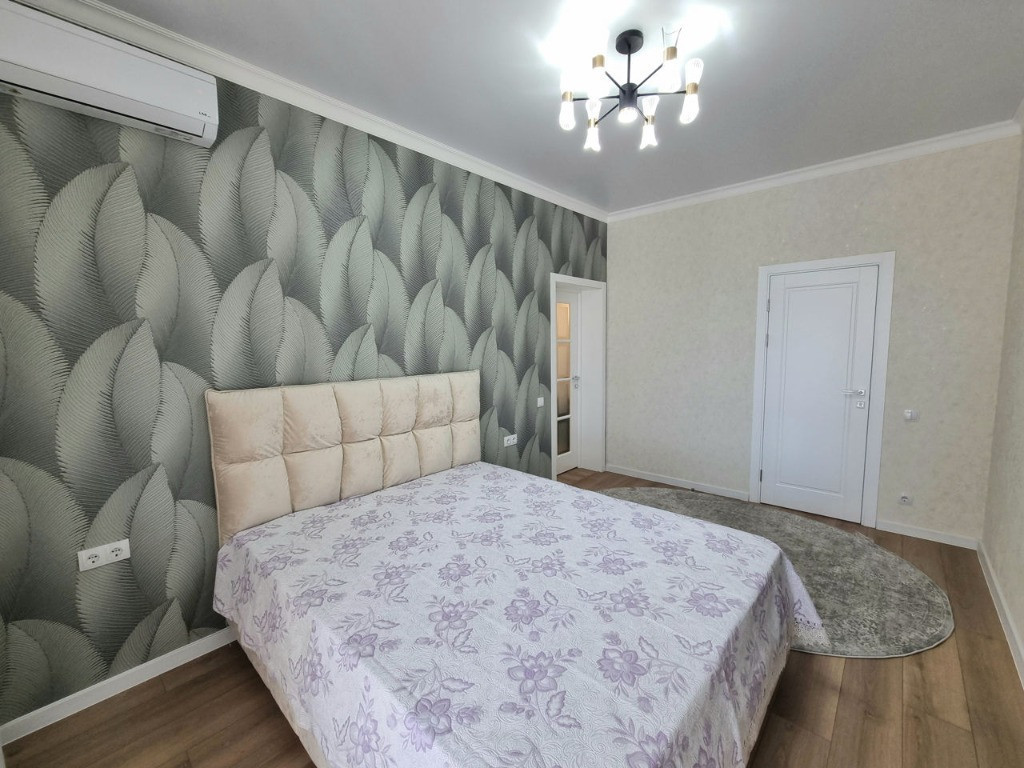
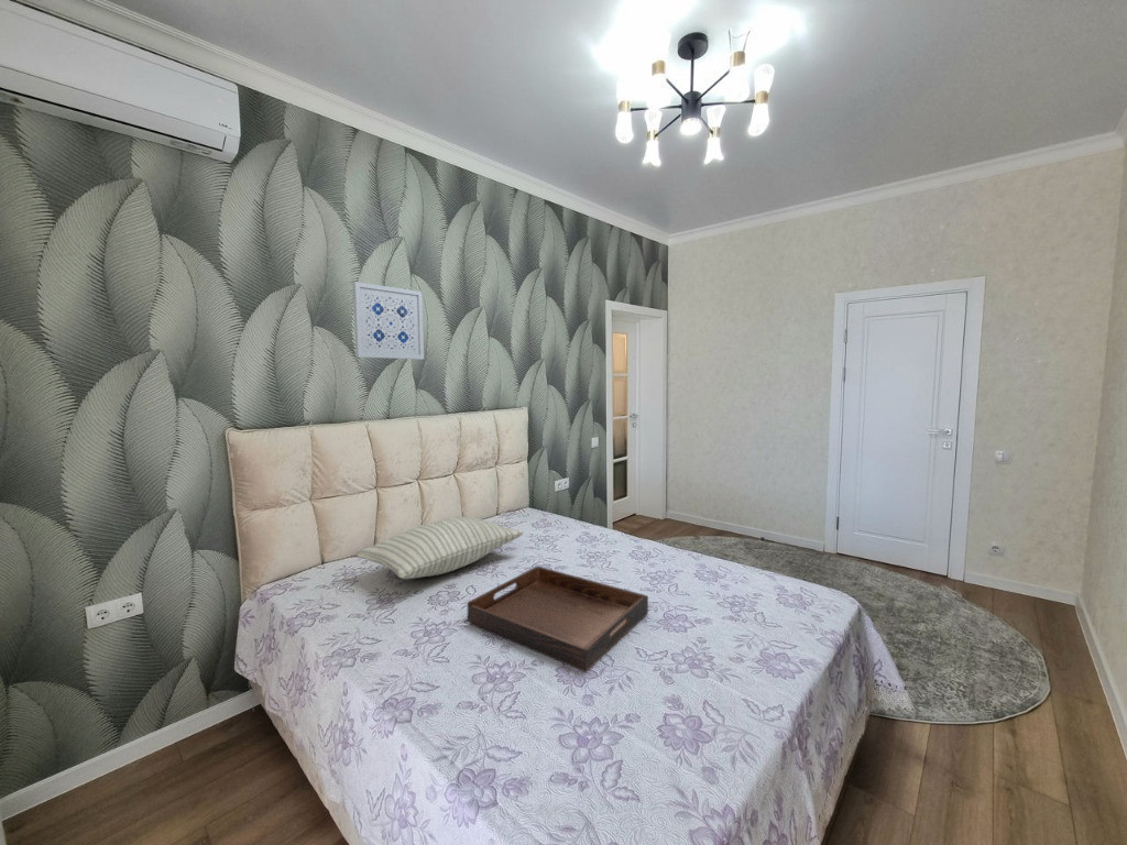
+ wall art (390, 322)
+ pillow (444, 545)
+ serving tray (557, 608)
